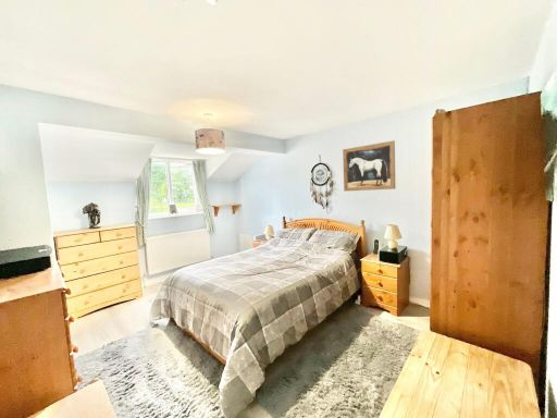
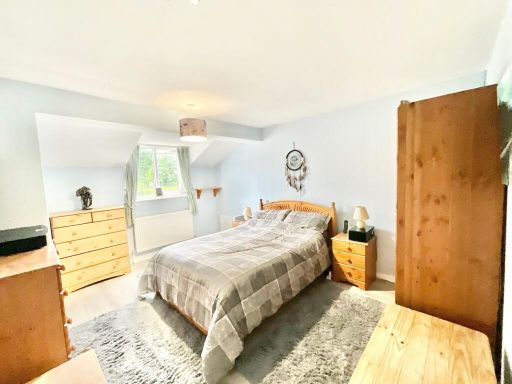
- wall art (367, 168)
